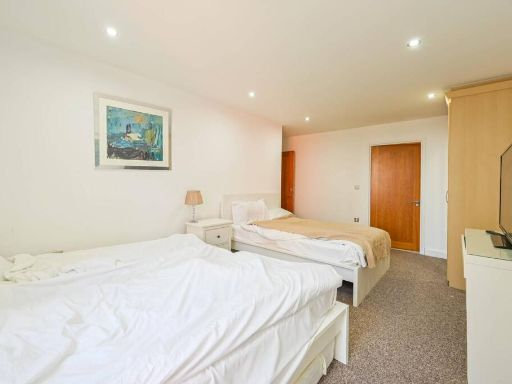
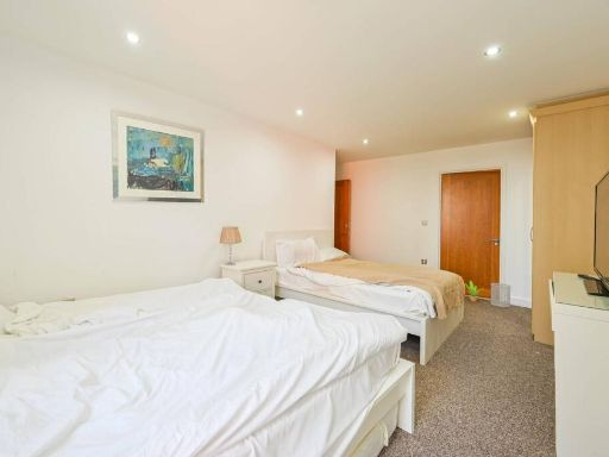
+ potted plant (473, 292)
+ wastebasket (500, 294)
